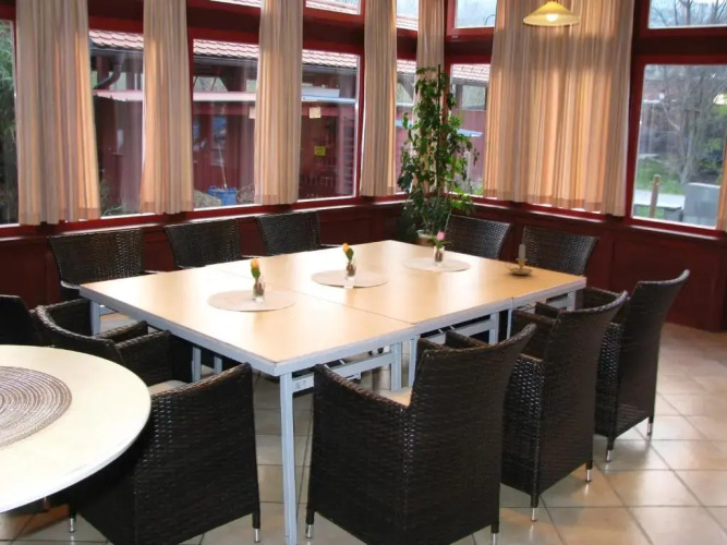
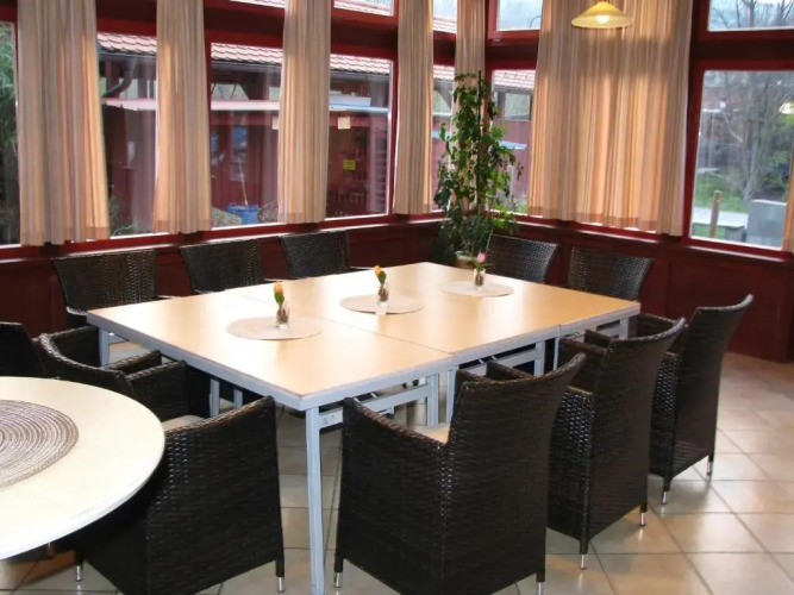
- candle (519, 257)
